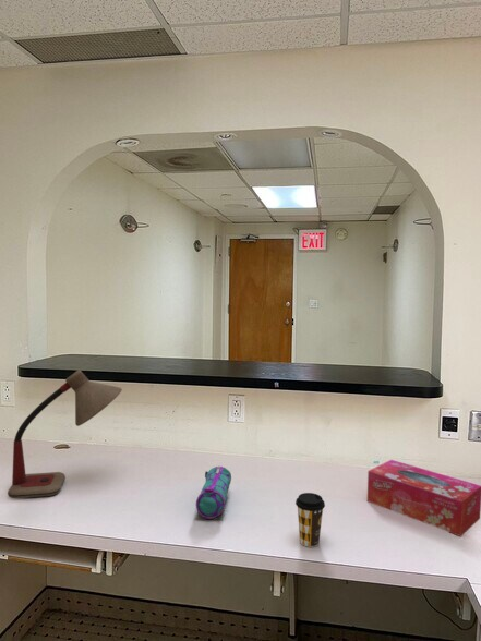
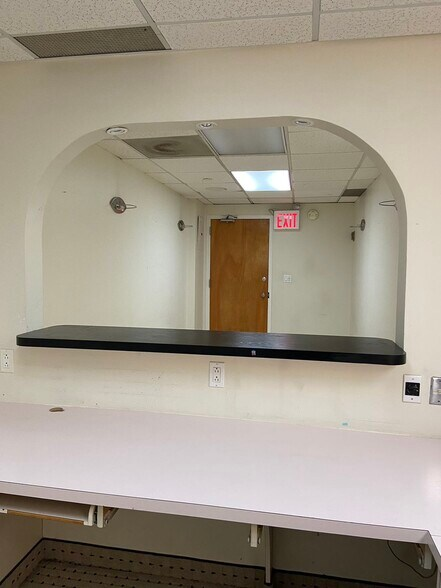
- coffee cup (310, 519)
- desk lamp (75, 423)
- pencil case (214, 489)
- tissue box (422, 494)
